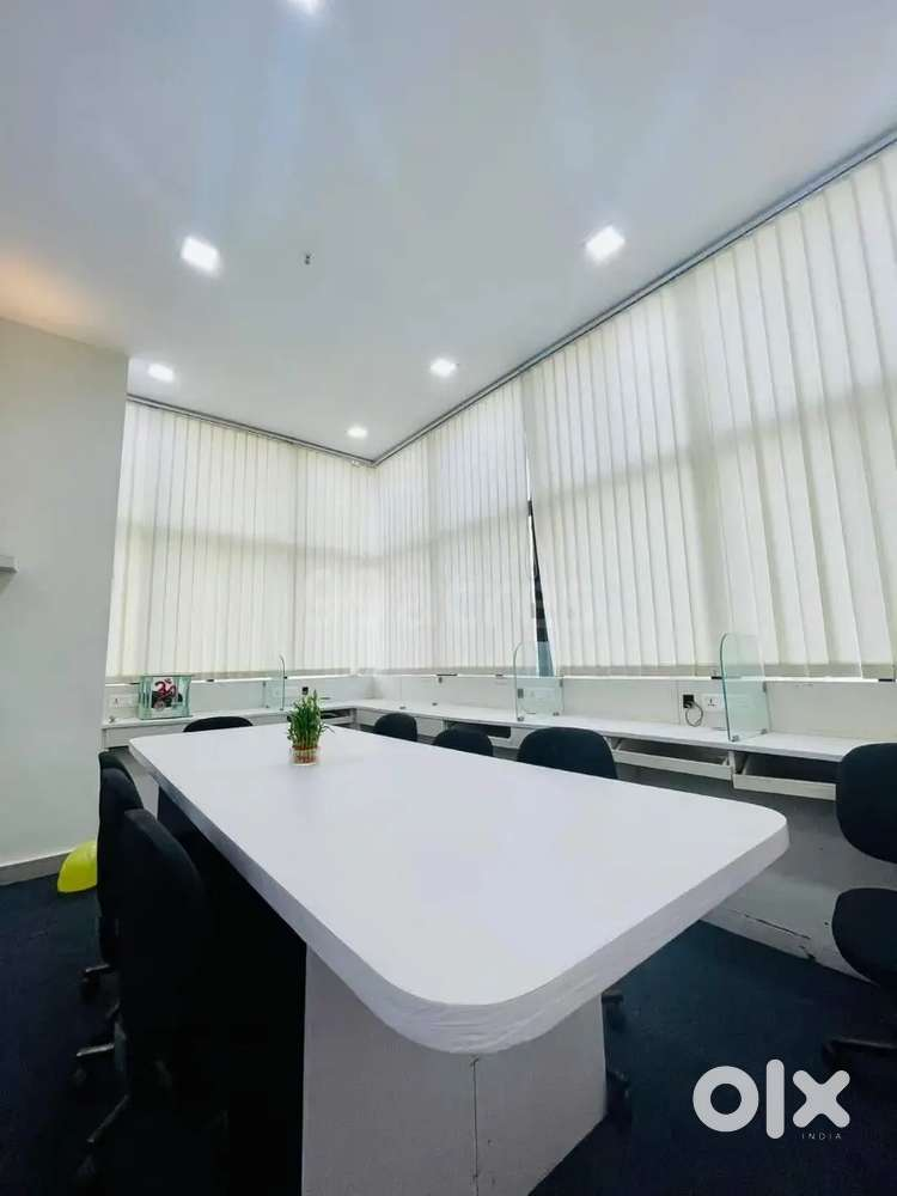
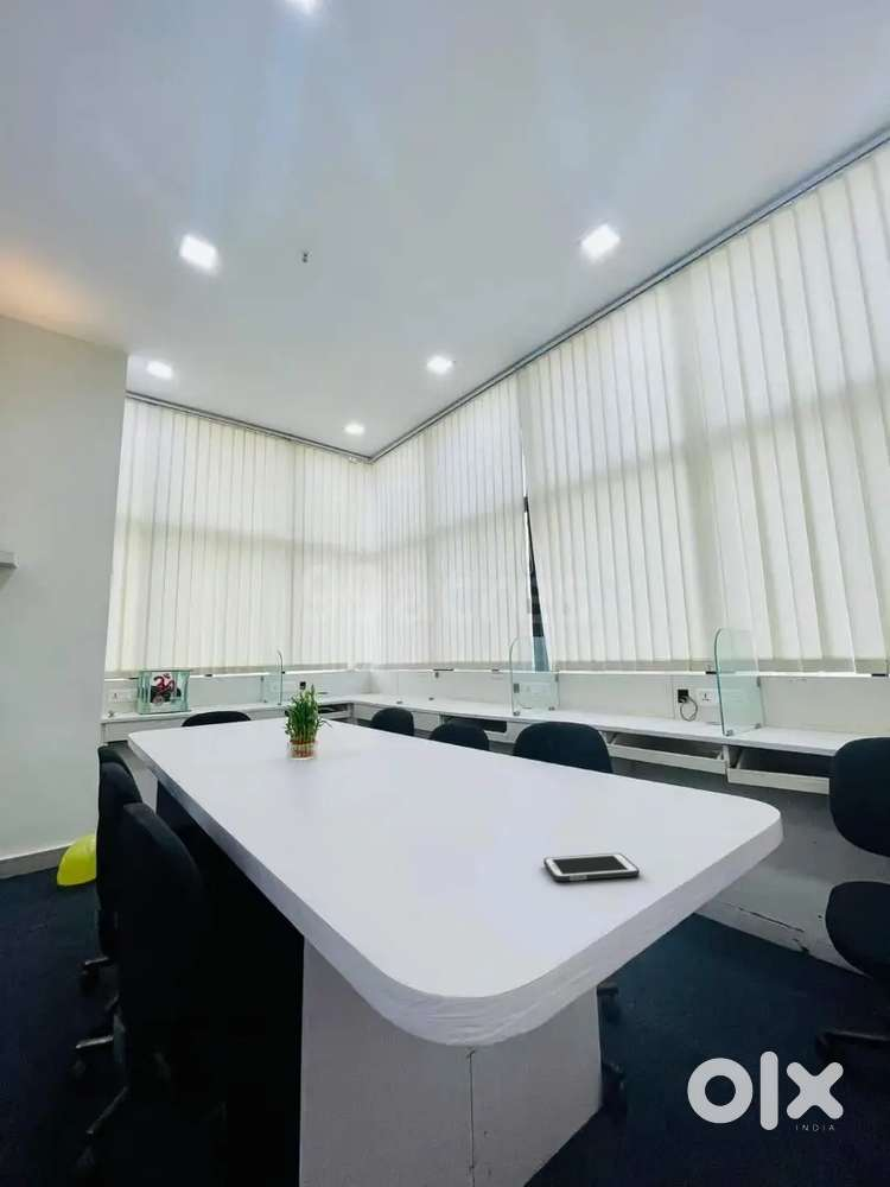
+ cell phone (590, 867)
